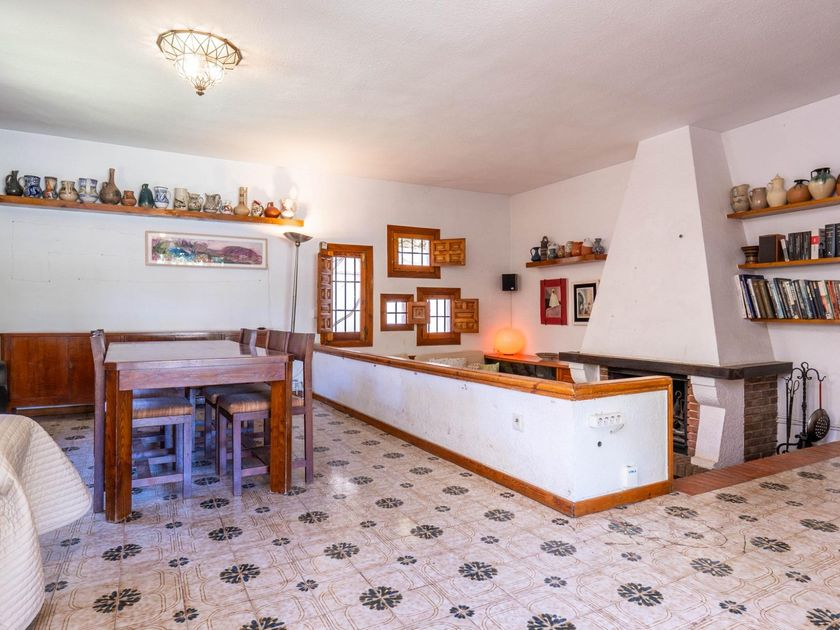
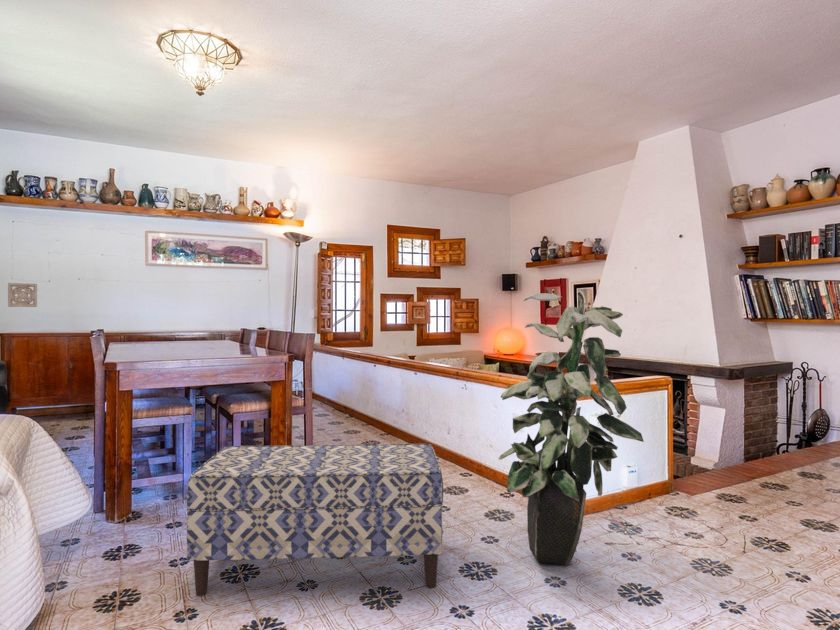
+ indoor plant (559, 423)
+ wall ornament (22, 295)
+ bench (323, 512)
